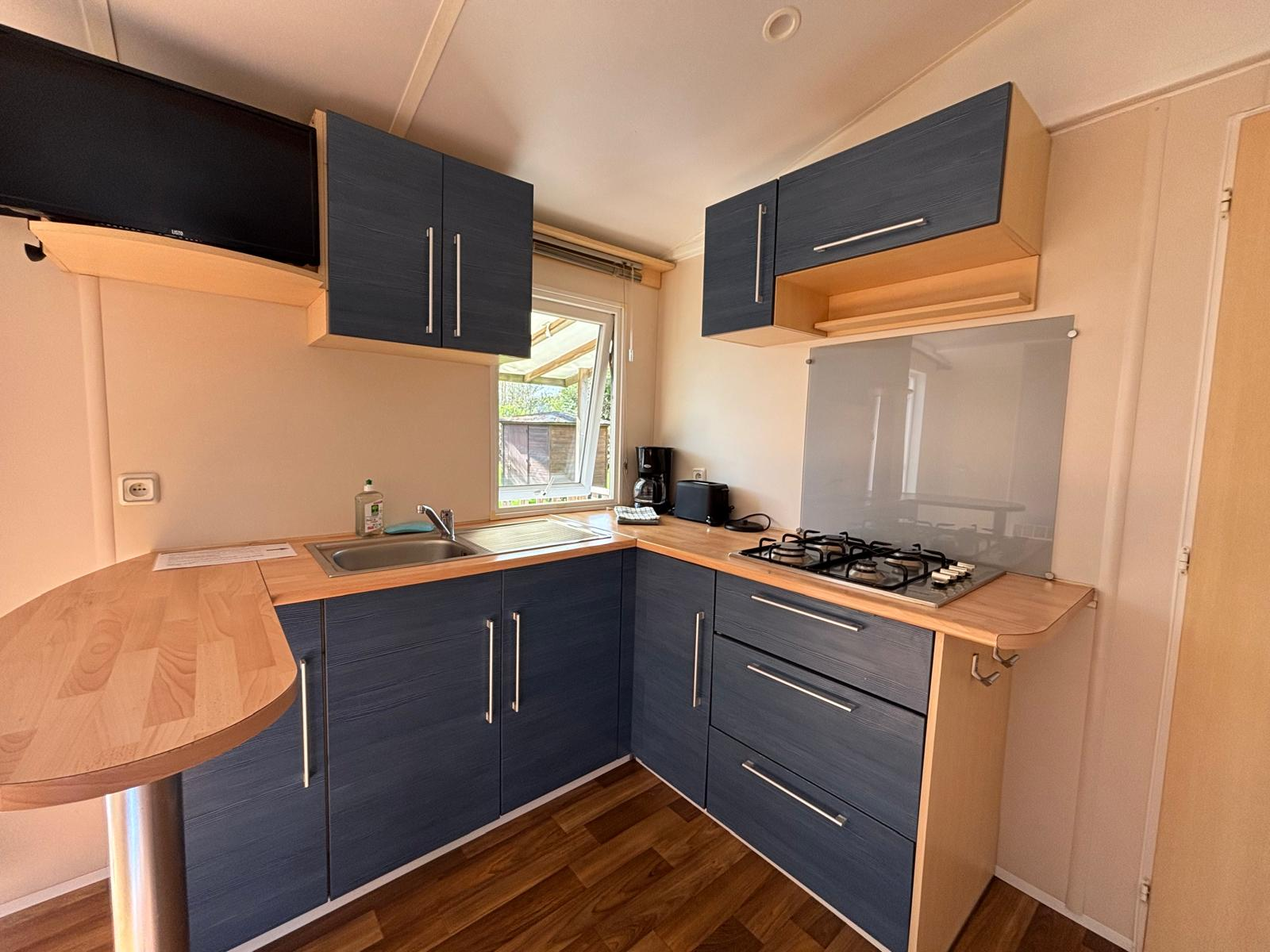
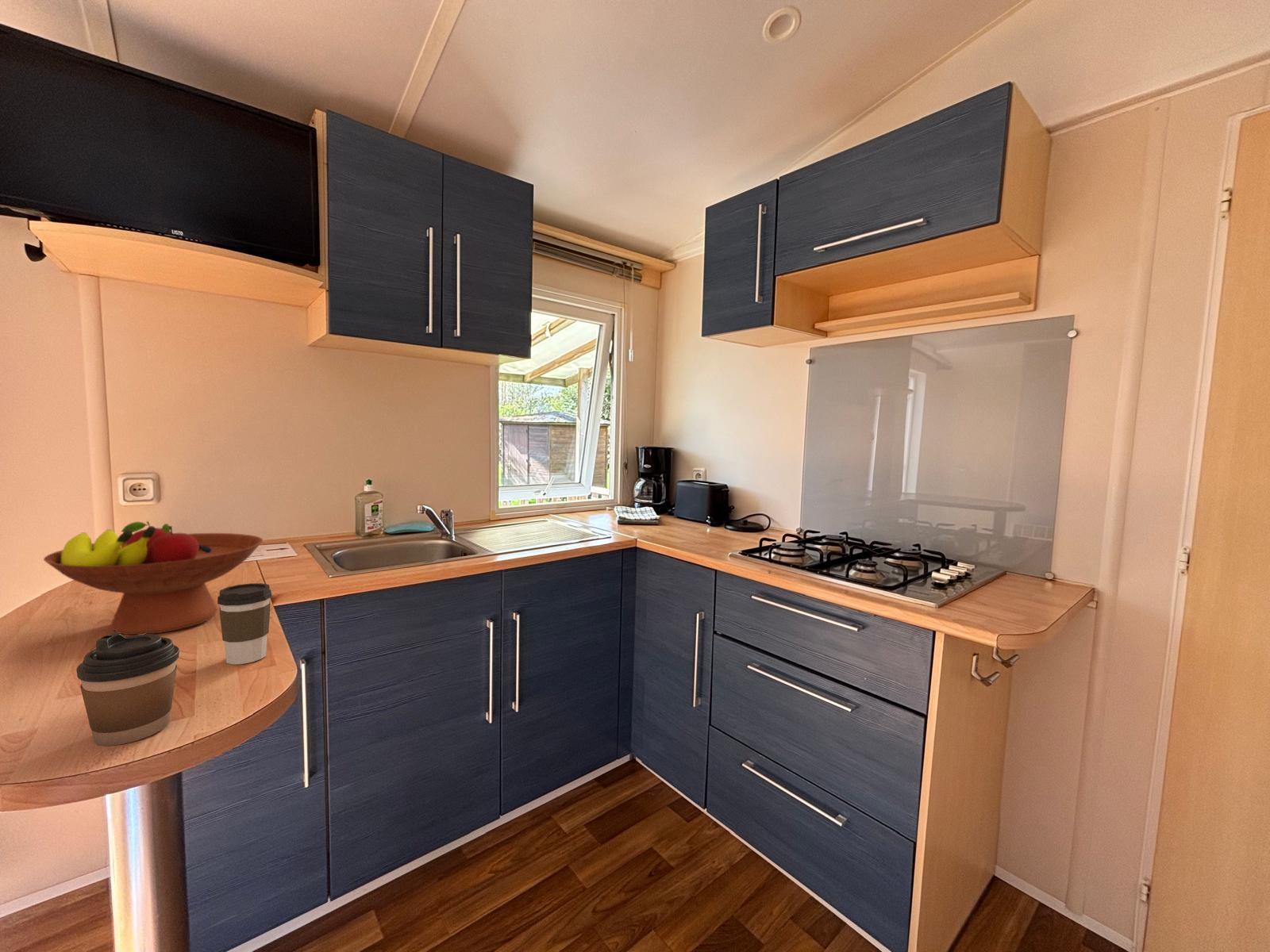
+ coffee cup (245, 623)
+ fruit bowl (165, 570)
+ coffee cup (131, 683)
